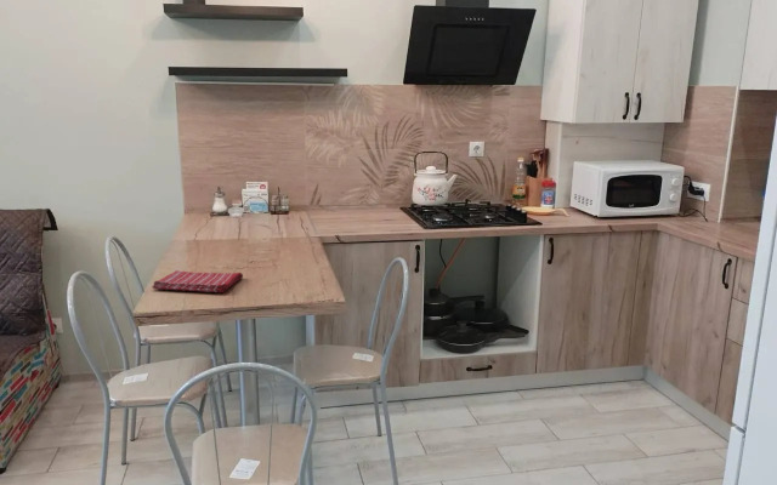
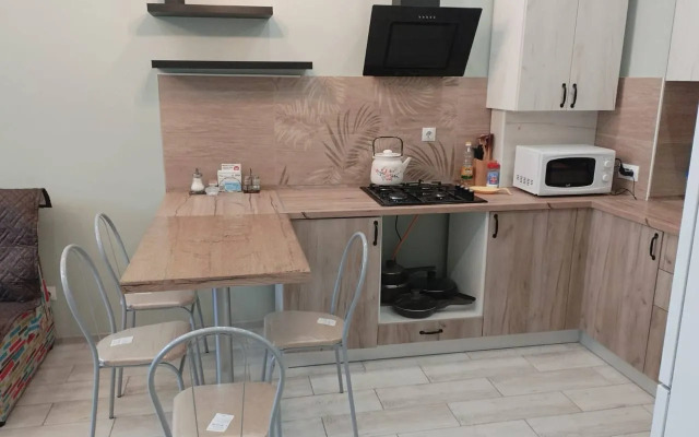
- dish towel (199, 279)
